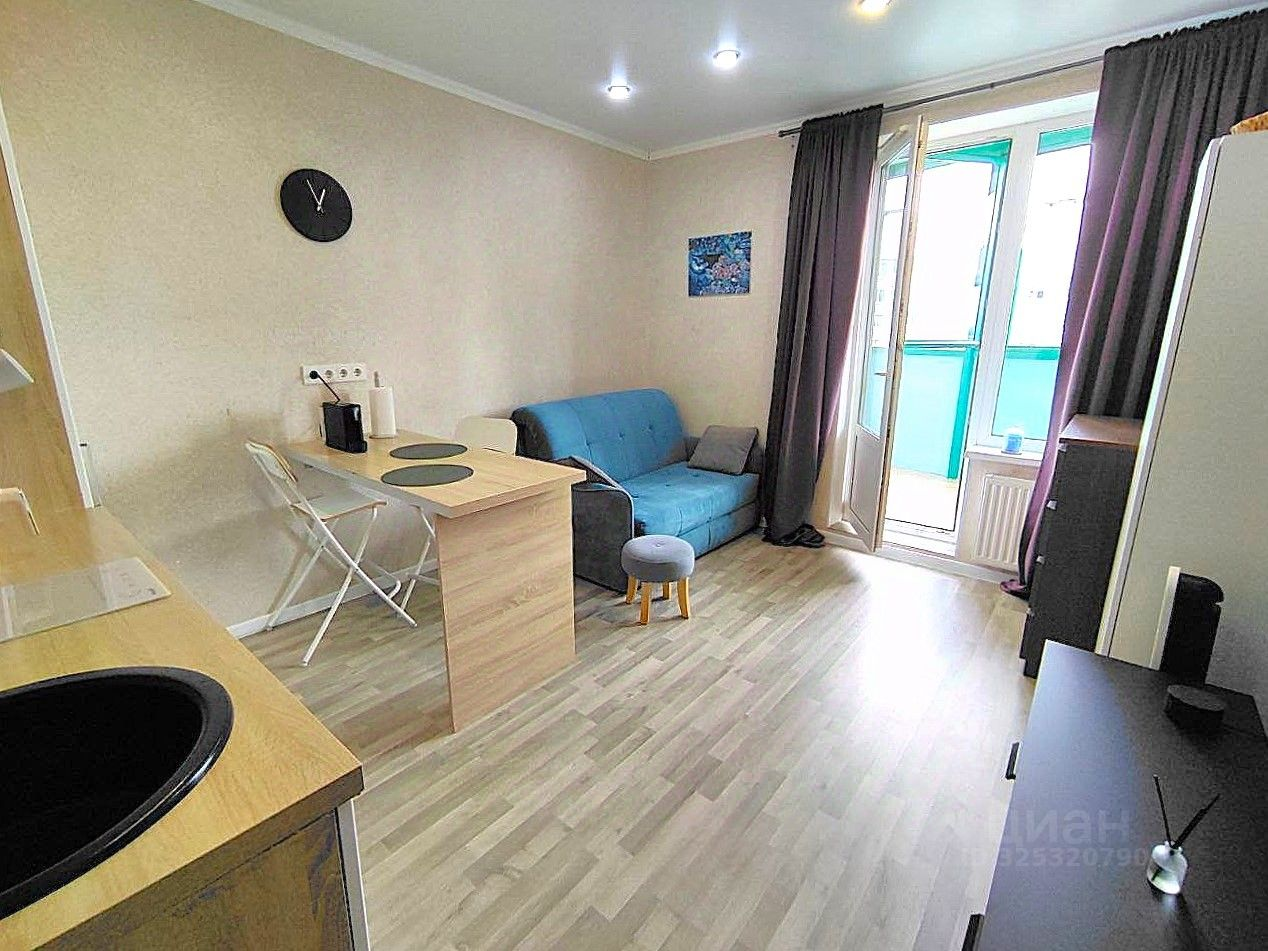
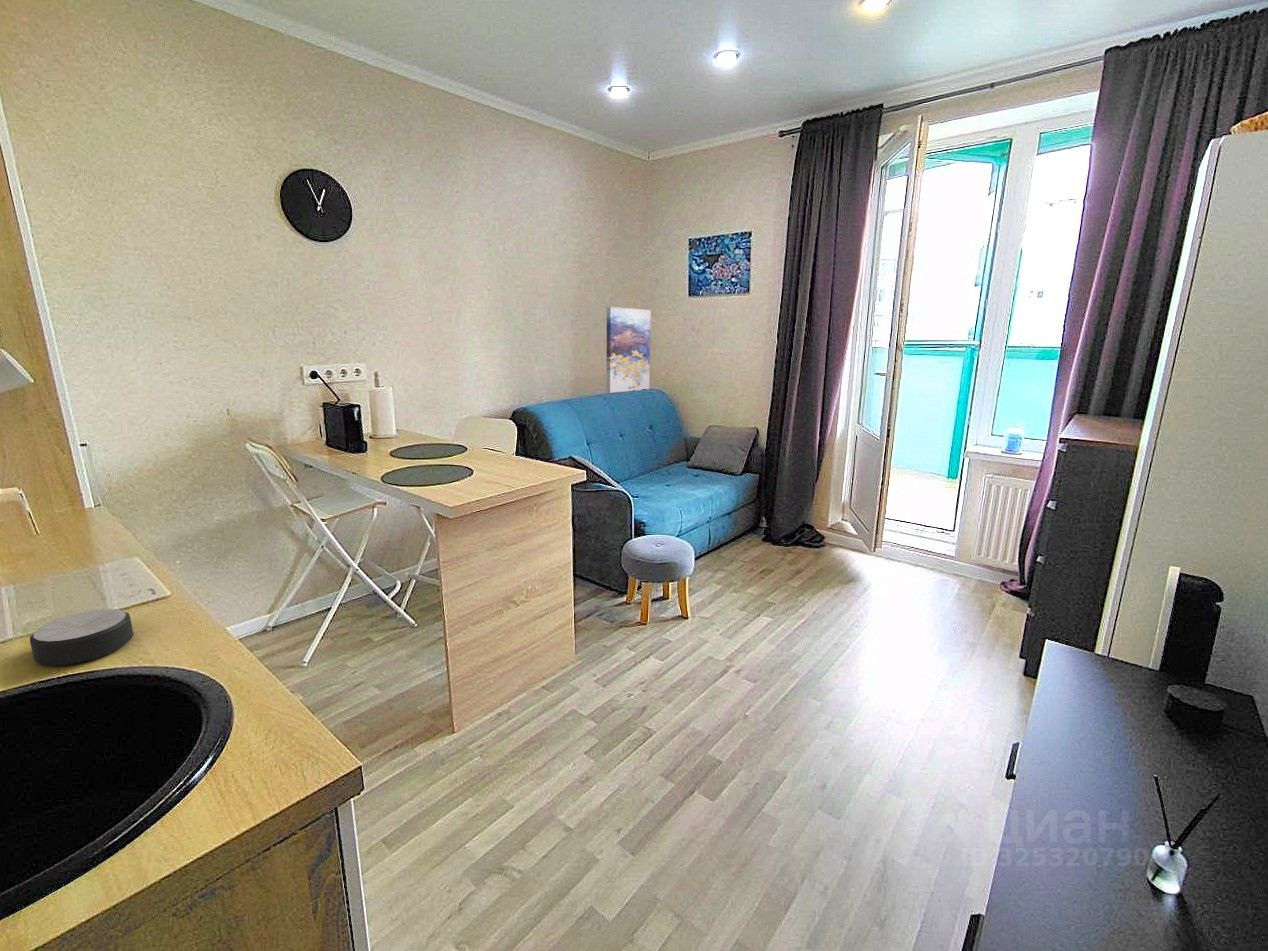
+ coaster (83, 635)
+ wall art (629, 350)
